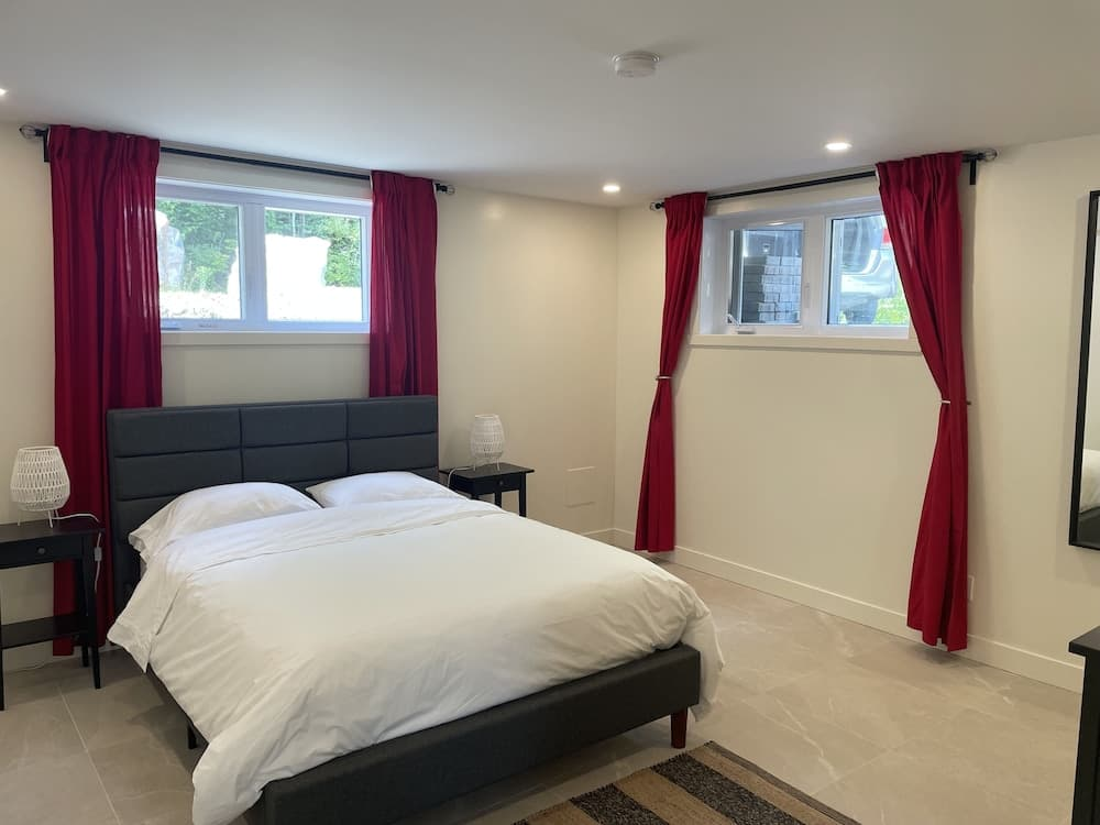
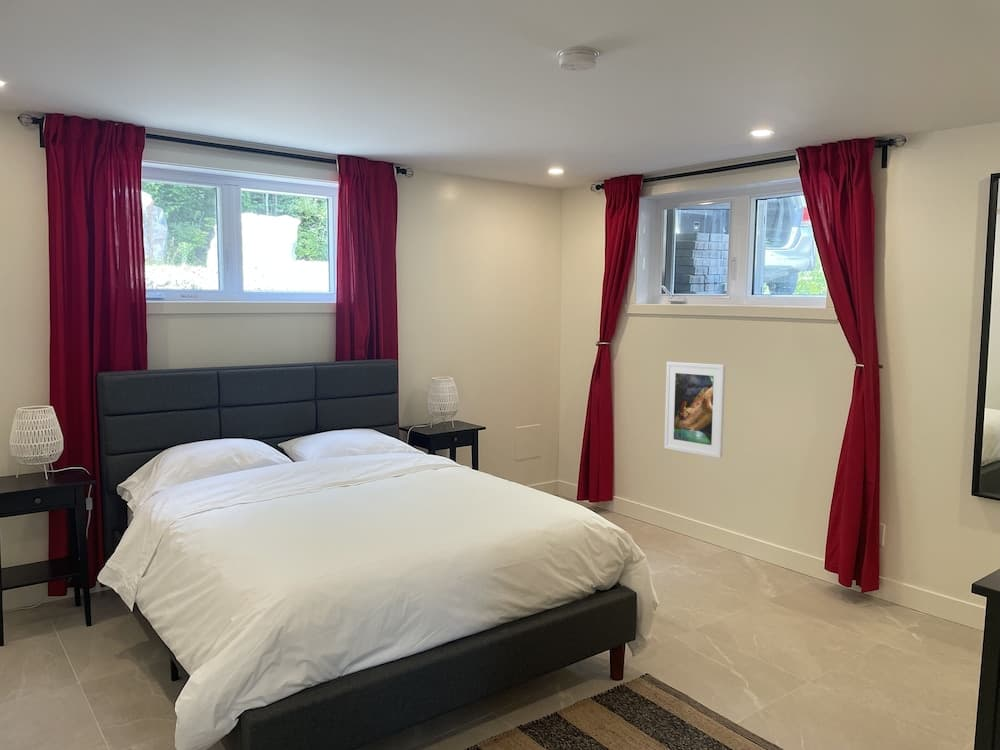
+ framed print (693, 408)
